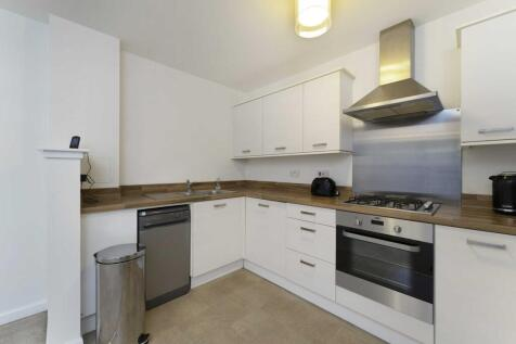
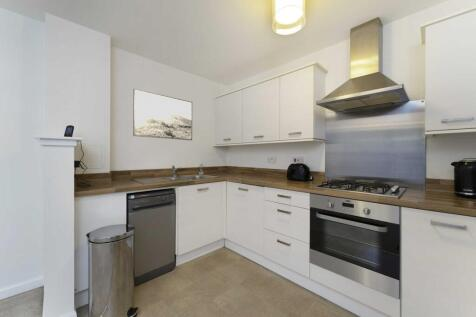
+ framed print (165, 117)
